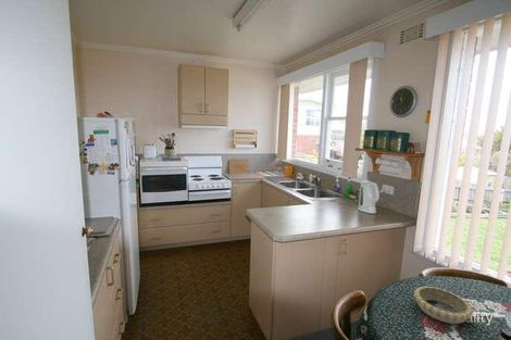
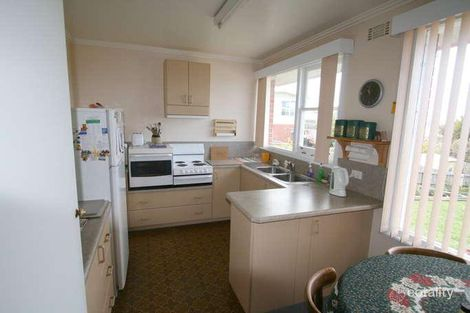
- decorative bowl (443, 302)
